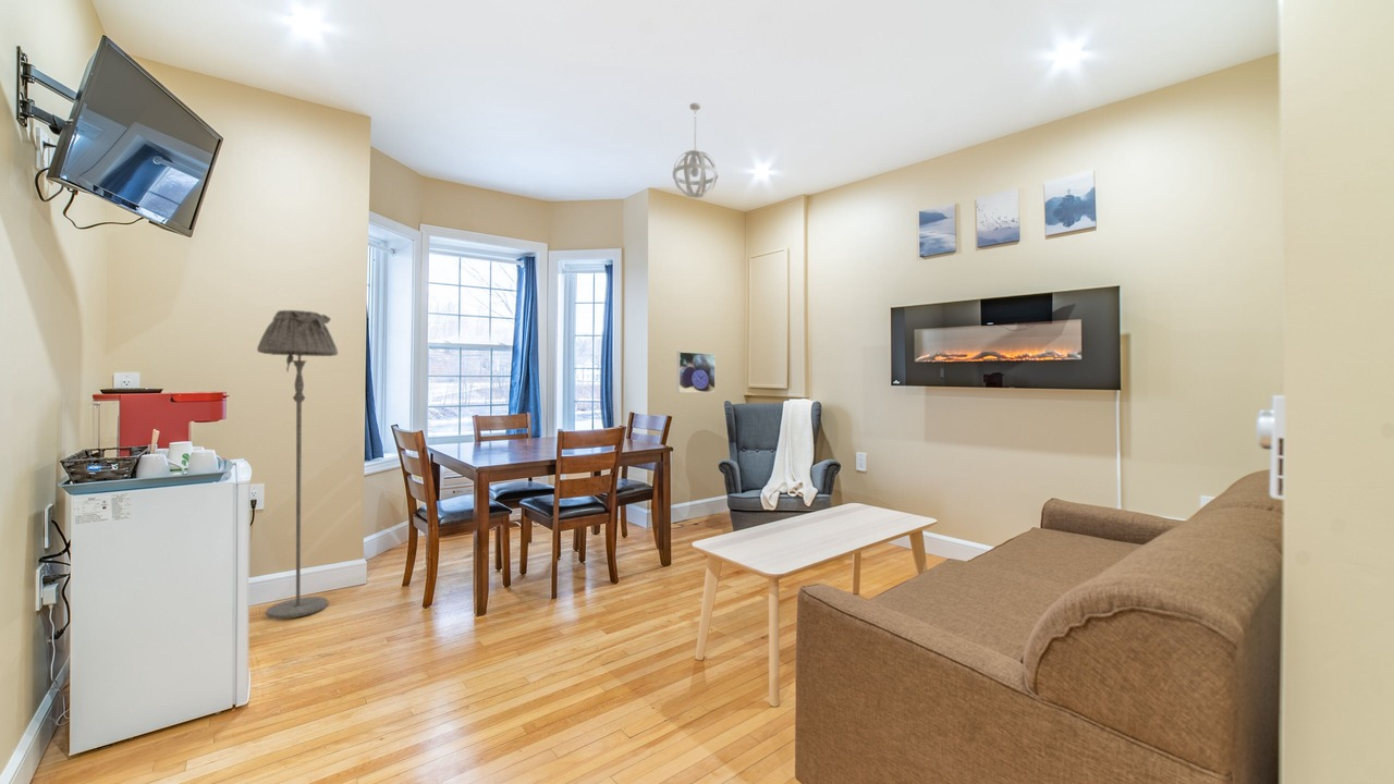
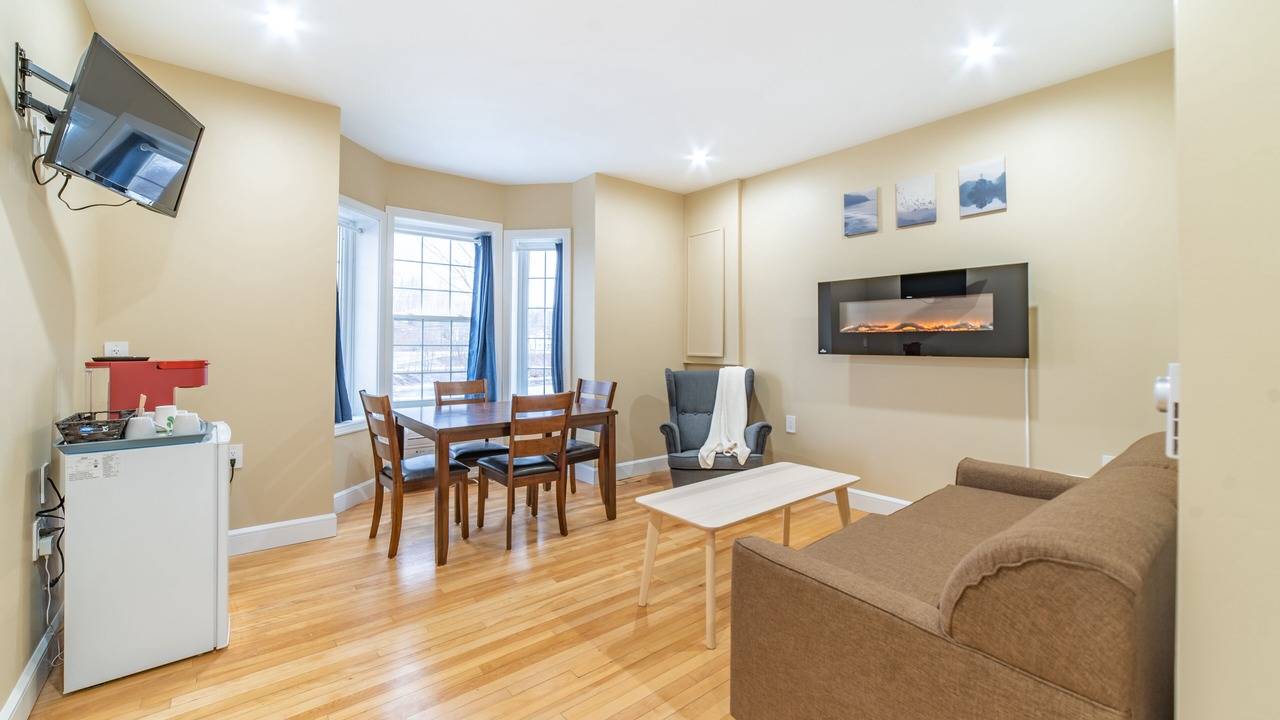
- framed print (696, 372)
- floor lamp (297, 460)
- pendant light (695, 151)
